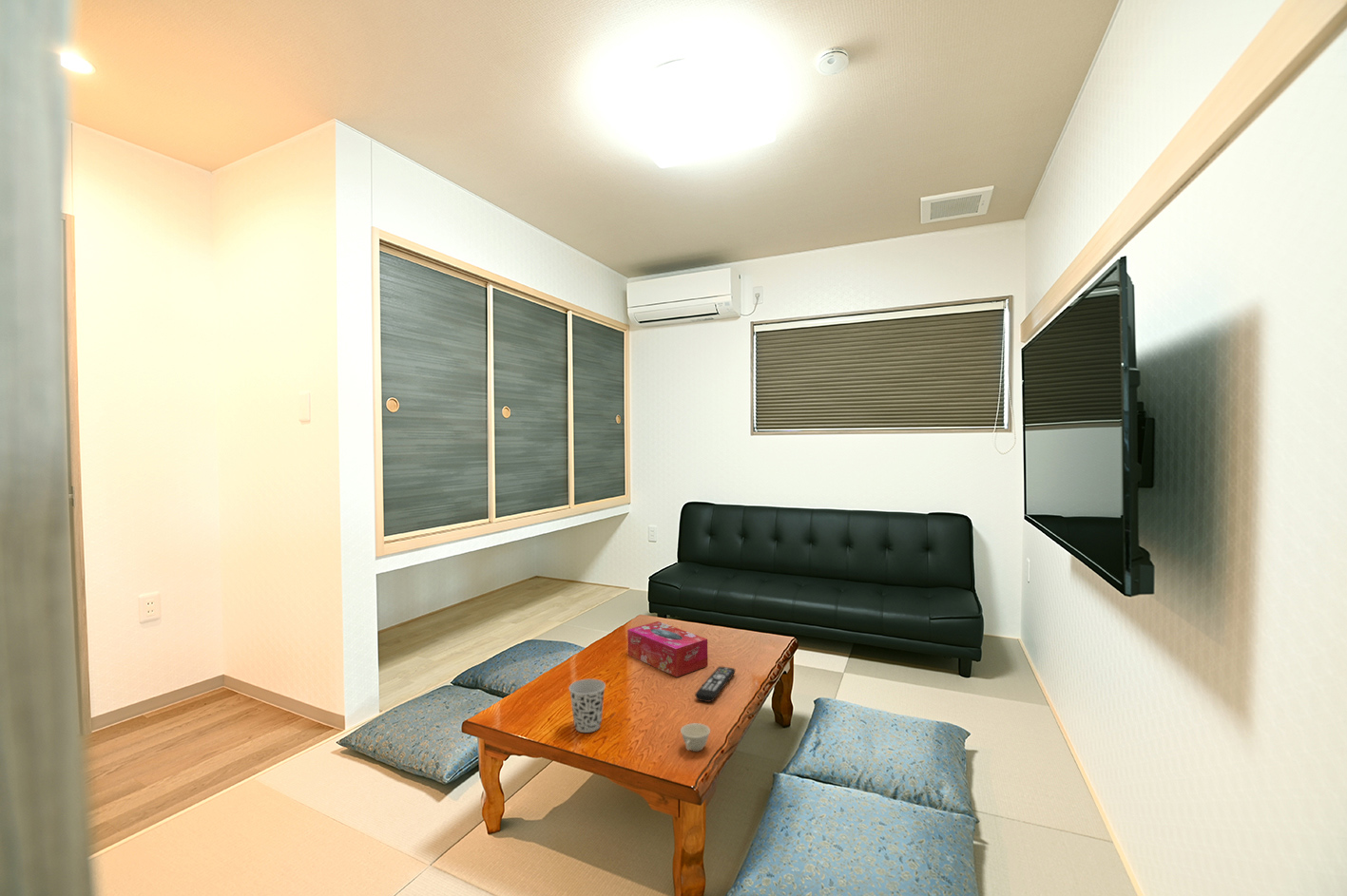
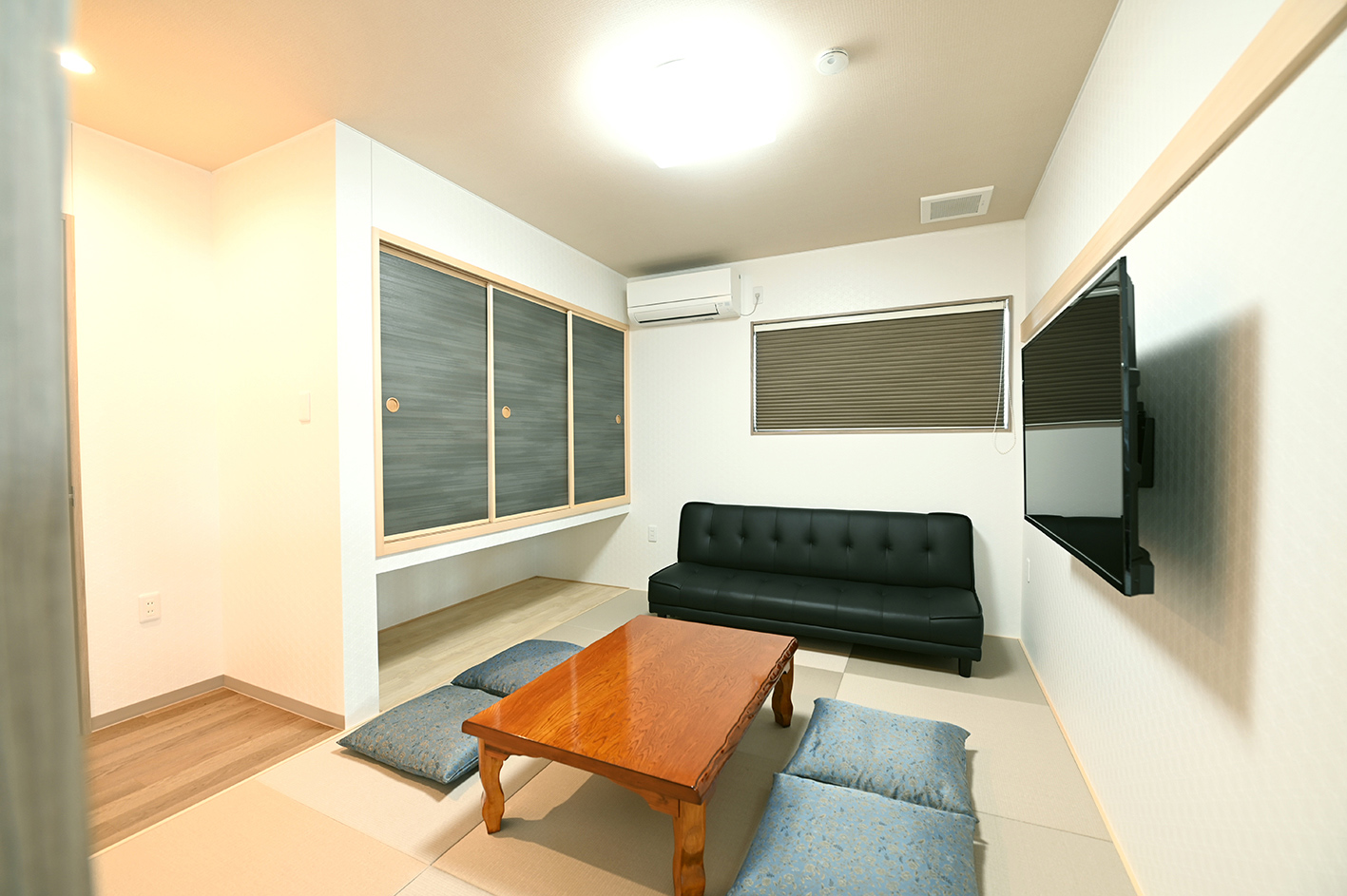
- cup (587, 706)
- tissue box (666, 647)
- teacup (694, 740)
- remote control (716, 683)
